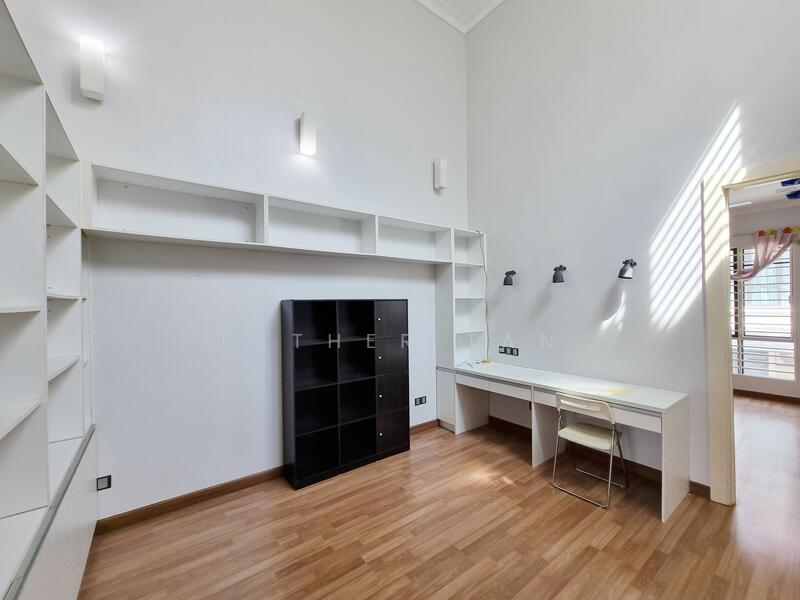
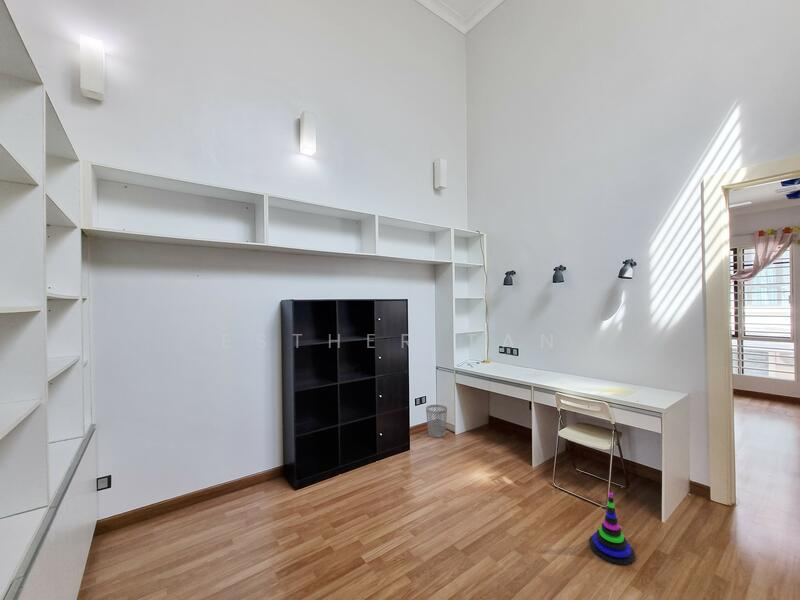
+ stacking toy (611, 521)
+ wastebasket (436, 420)
